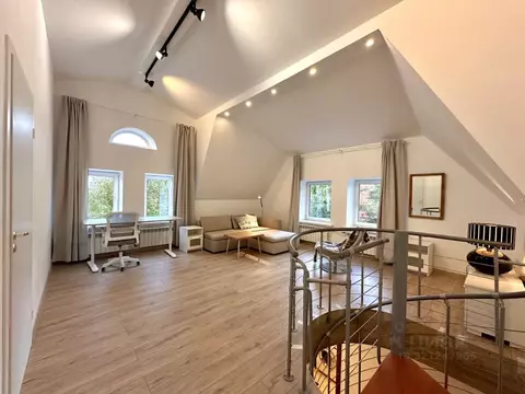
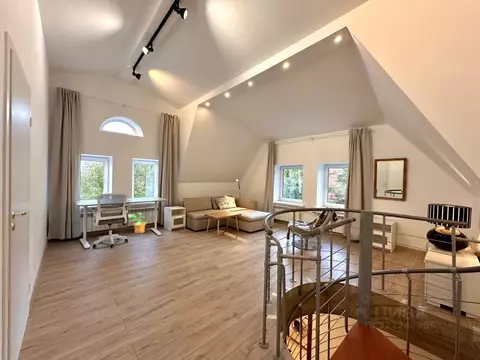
+ potted plant (136, 223)
